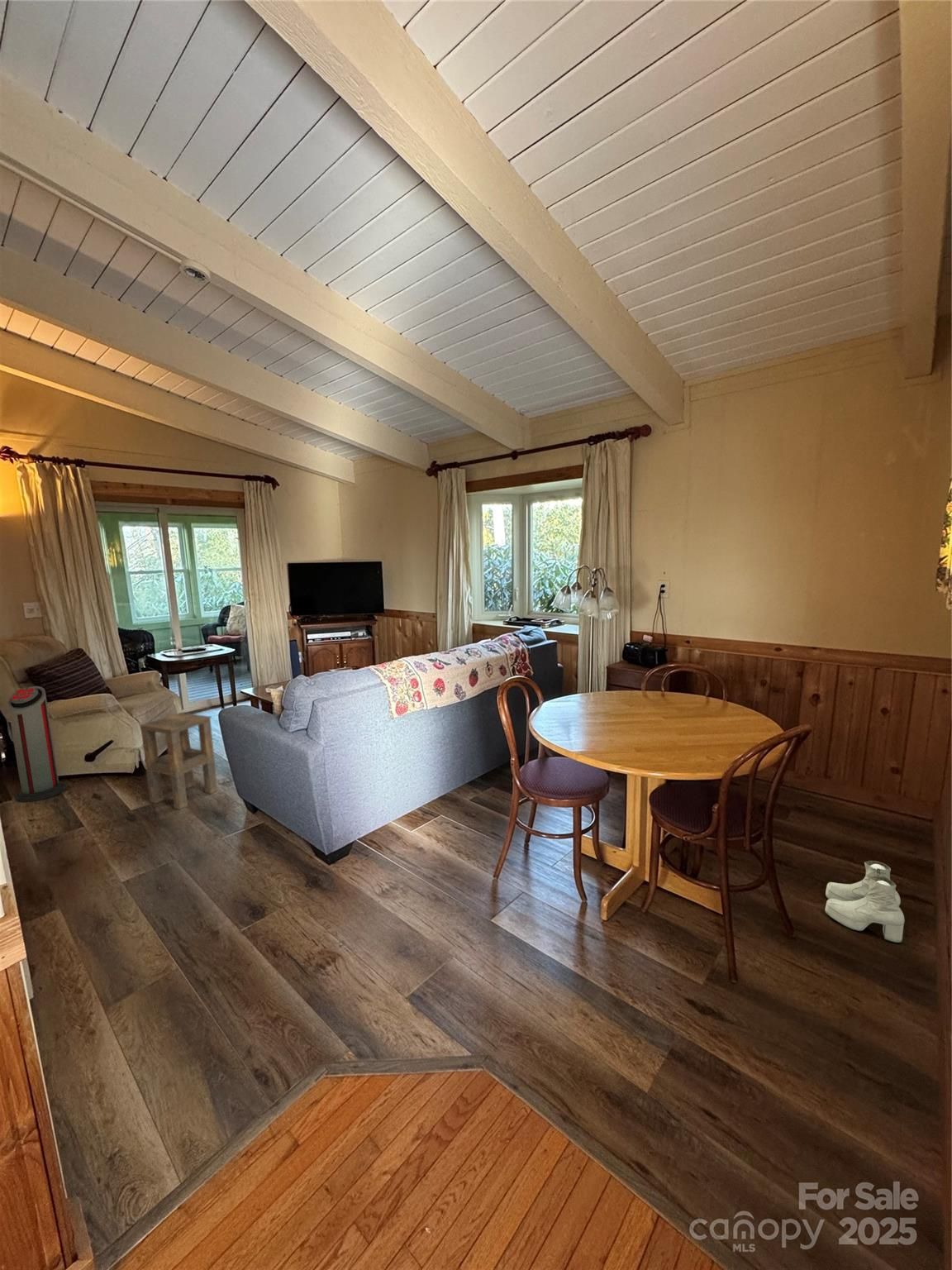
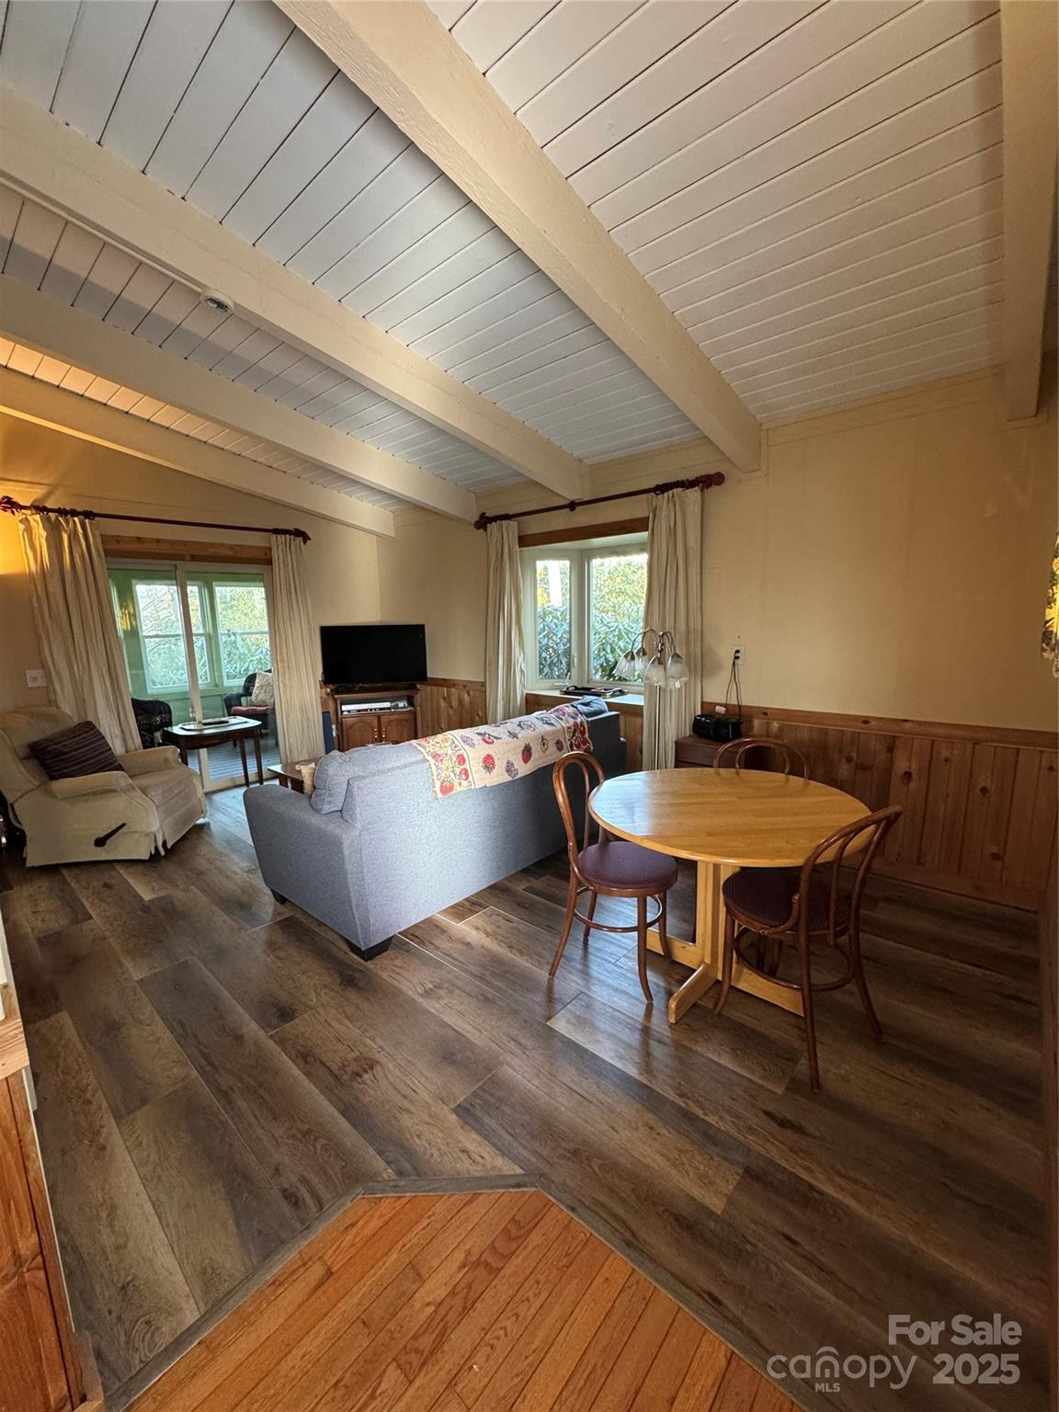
- air purifier (33, 741)
- side table (180, 758)
- boots (864, 892)
